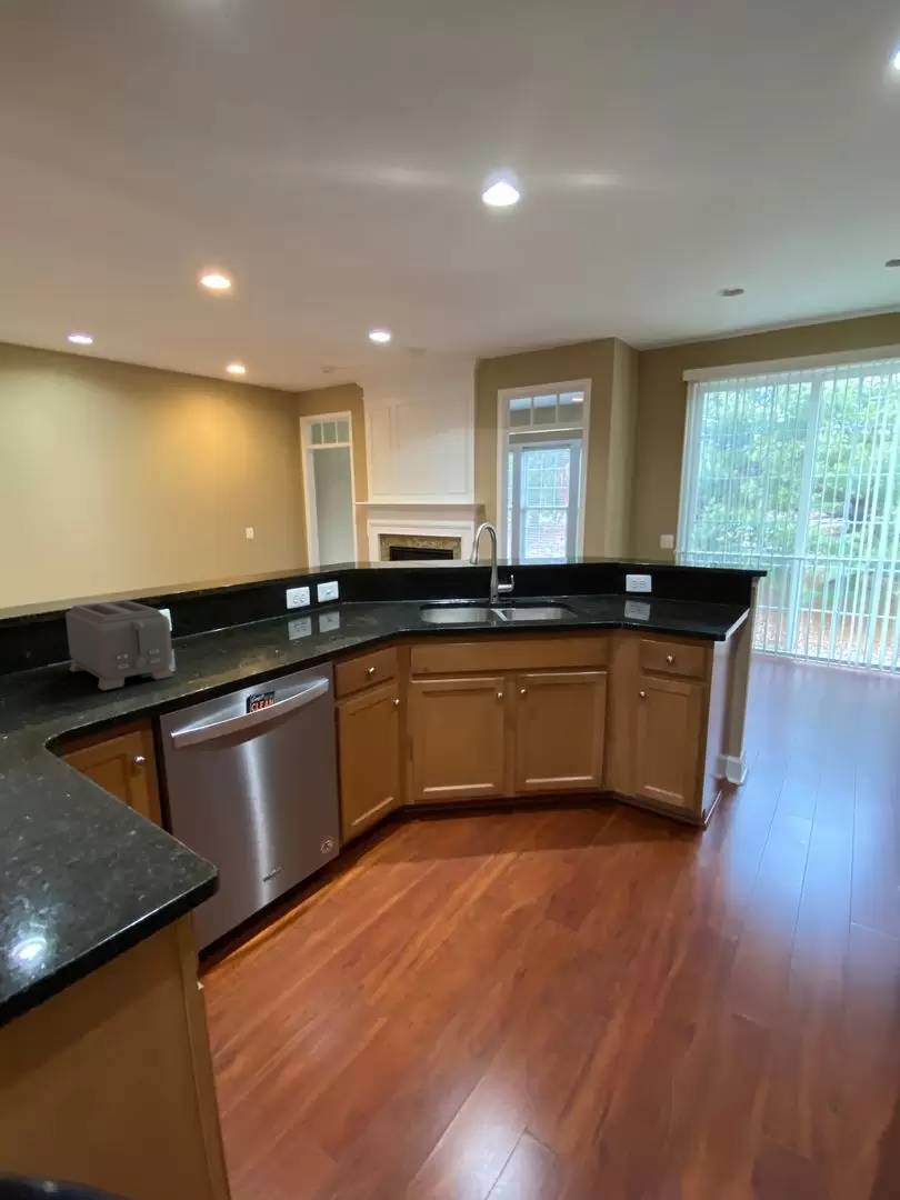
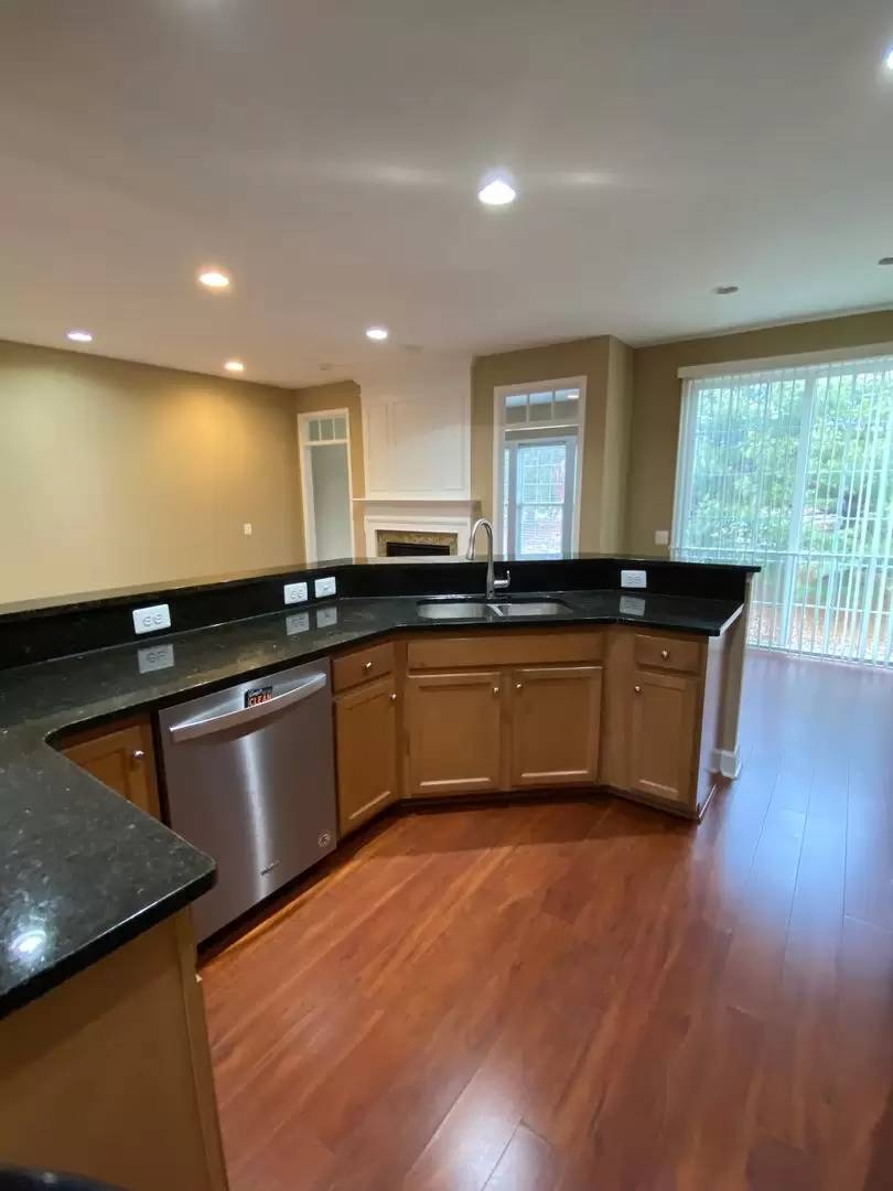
- toaster (119, 641)
